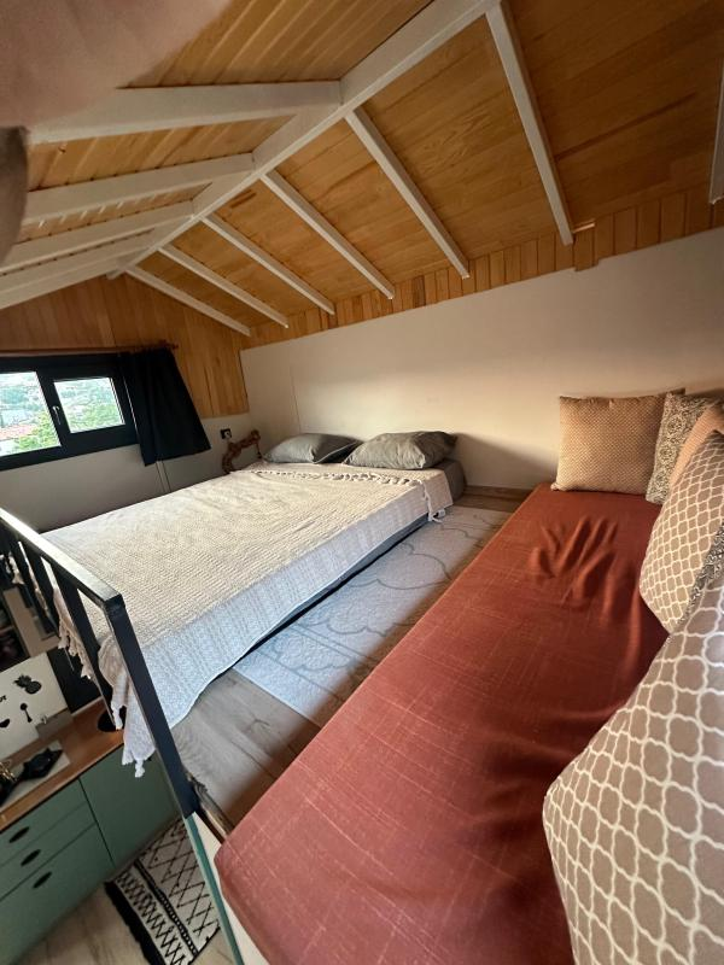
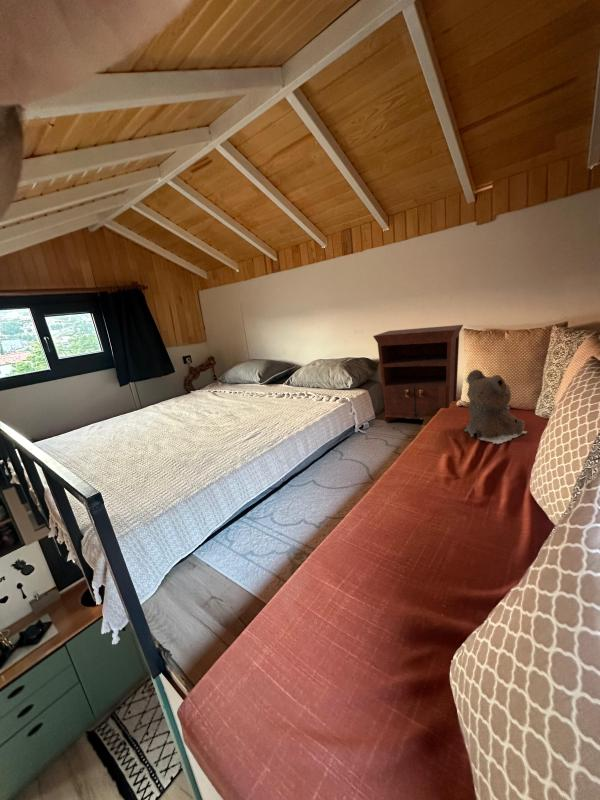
+ teddy bear (490, 401)
+ nightstand (419, 375)
